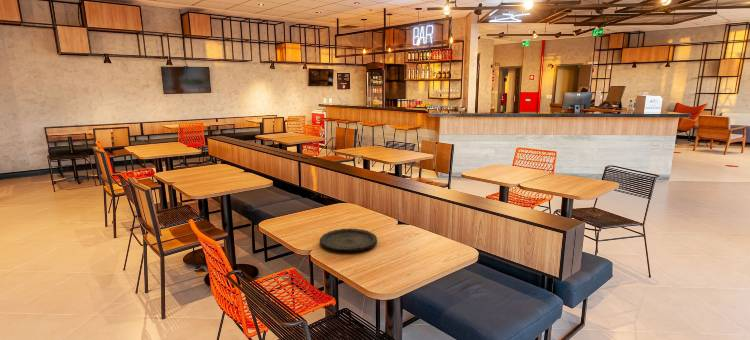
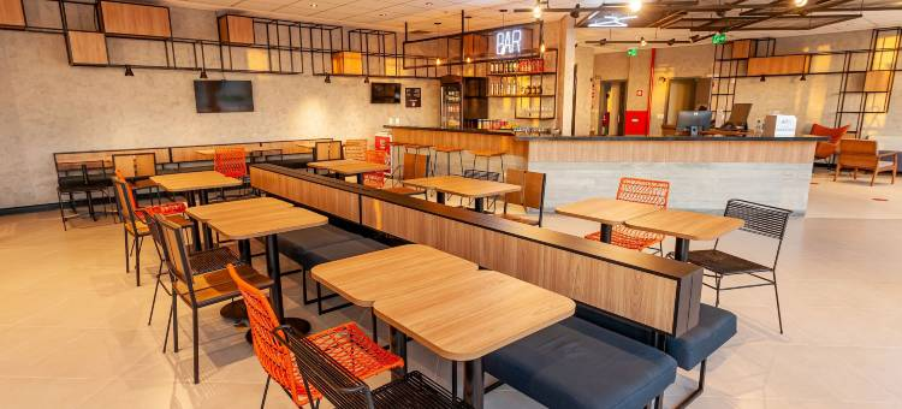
- plate (348, 240)
